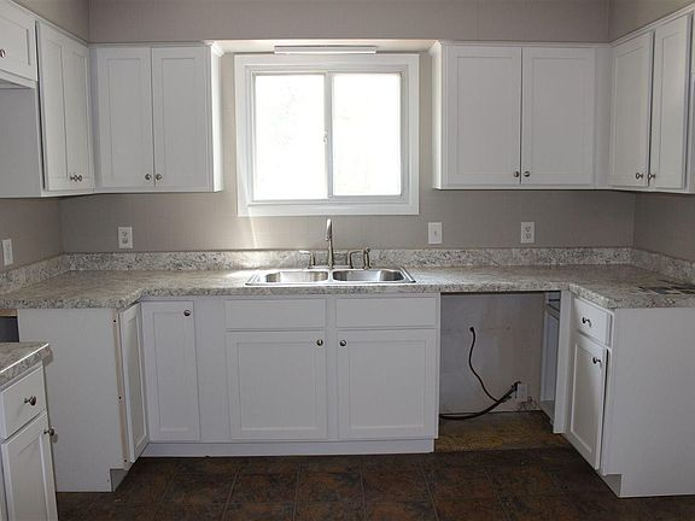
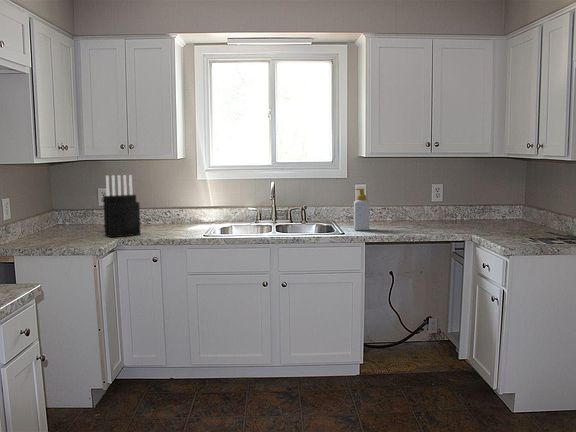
+ knife block (122, 205)
+ soap bottle (361, 209)
